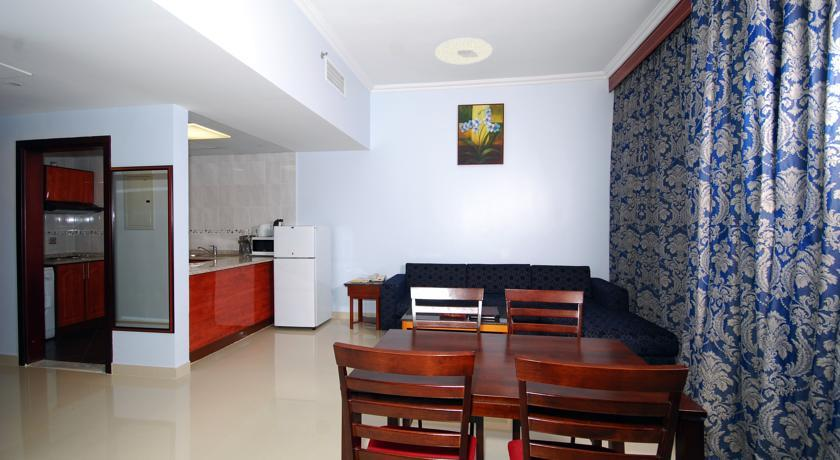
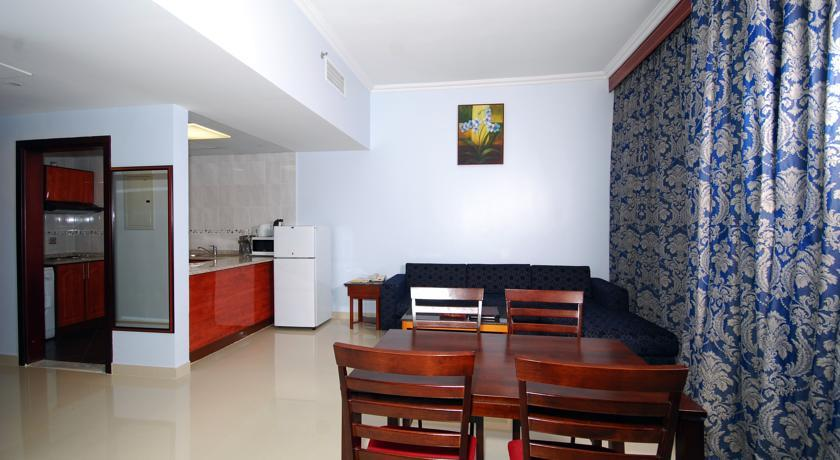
- ceiling light (463, 49)
